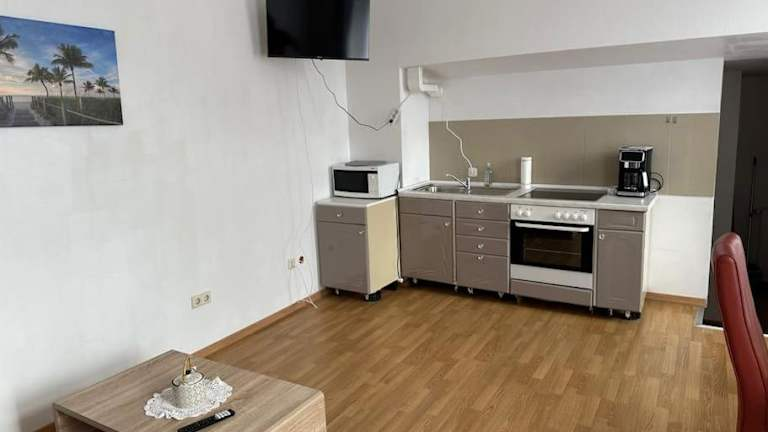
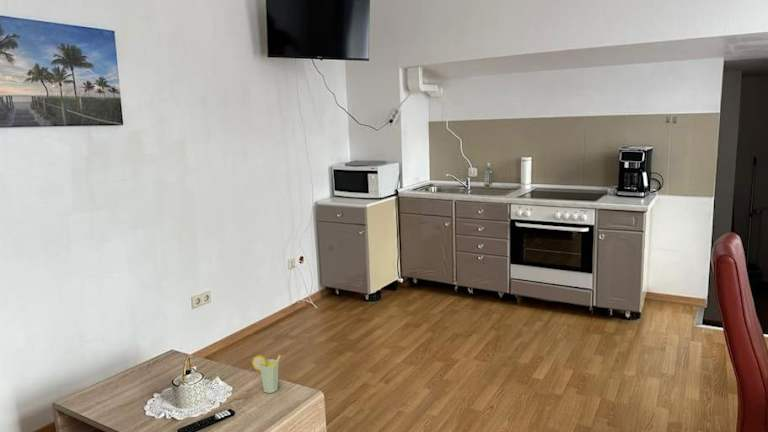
+ cup (267, 371)
